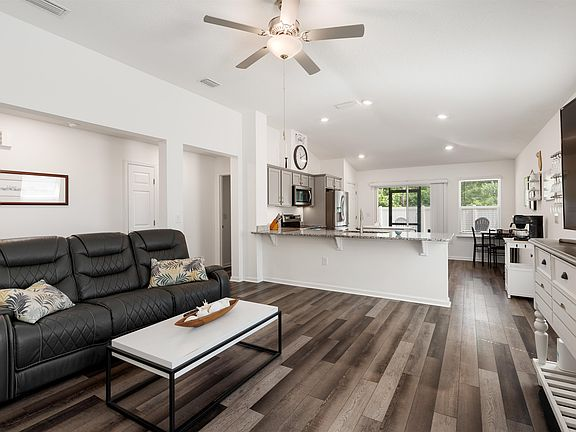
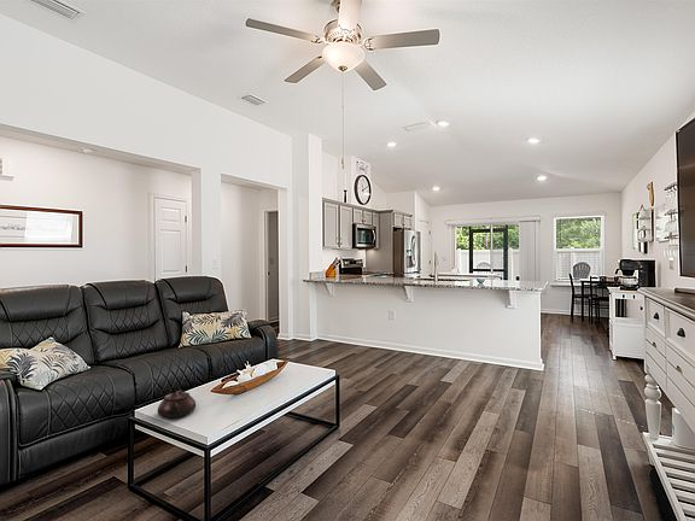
+ teapot (177, 402)
